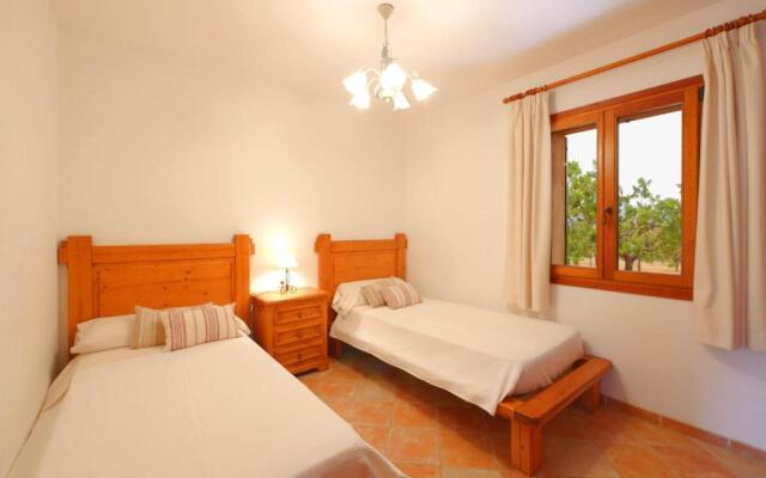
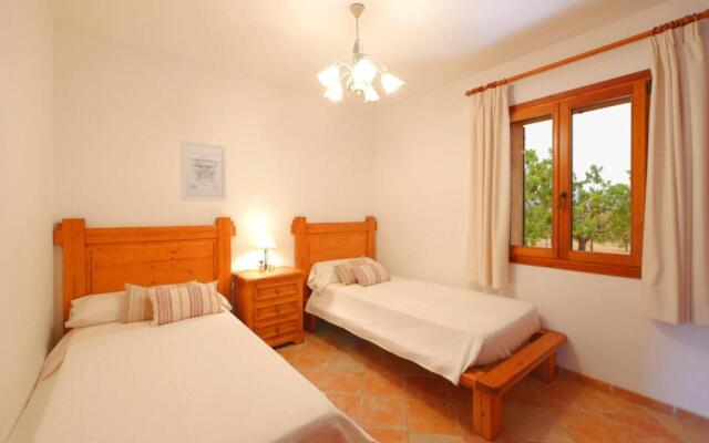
+ wall art (204, 172)
